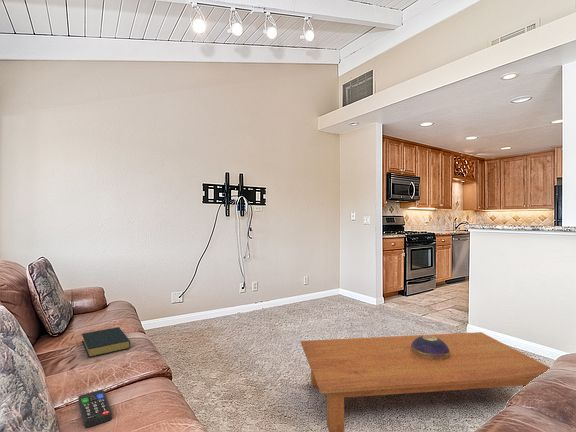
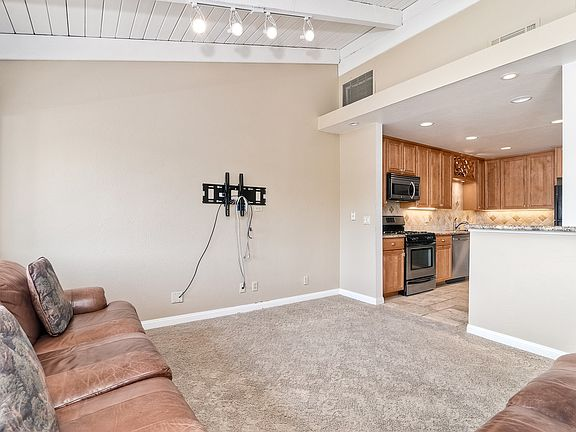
- coffee table (416, 376)
- remote control (94, 406)
- decorative bowl (429, 344)
- hardback book (105, 340)
